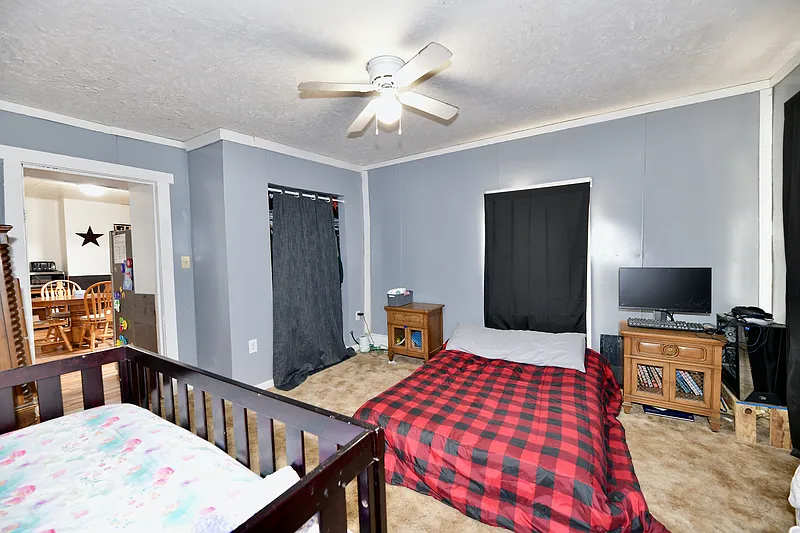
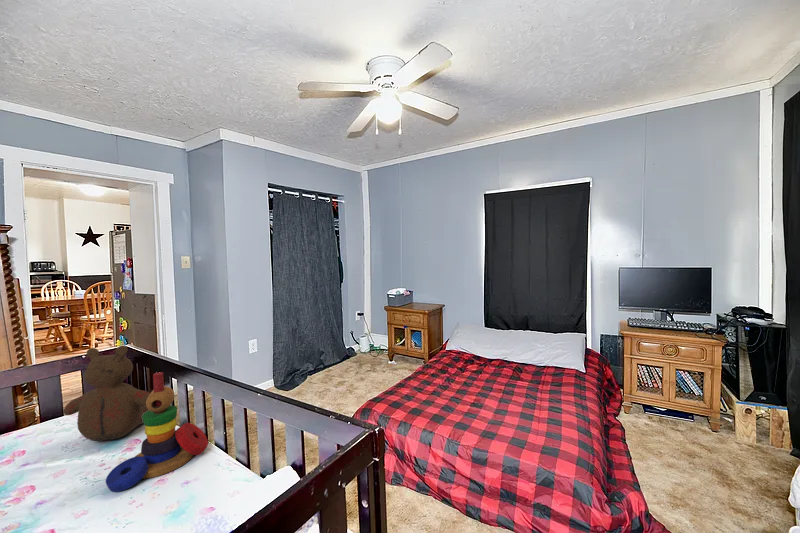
+ teddy bear (118, 387)
+ stacking toy (161, 419)
